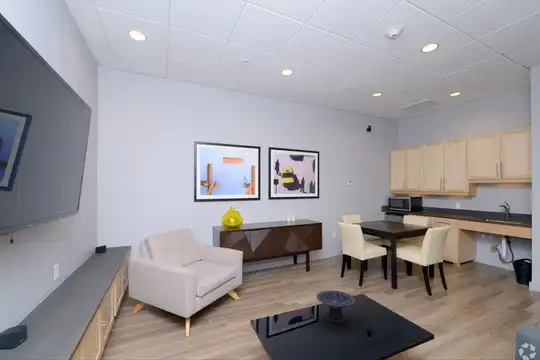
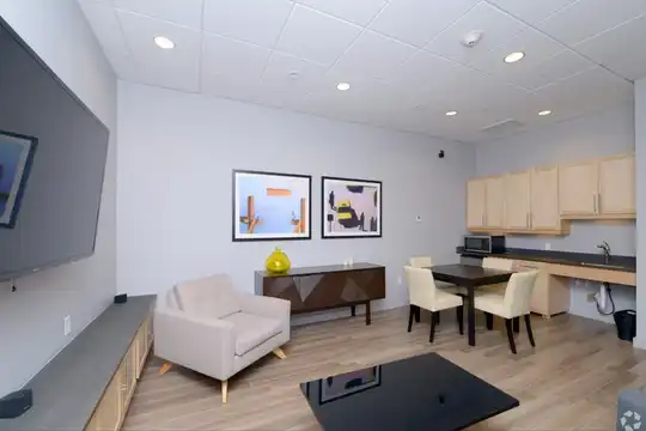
- decorative bowl (335, 307)
